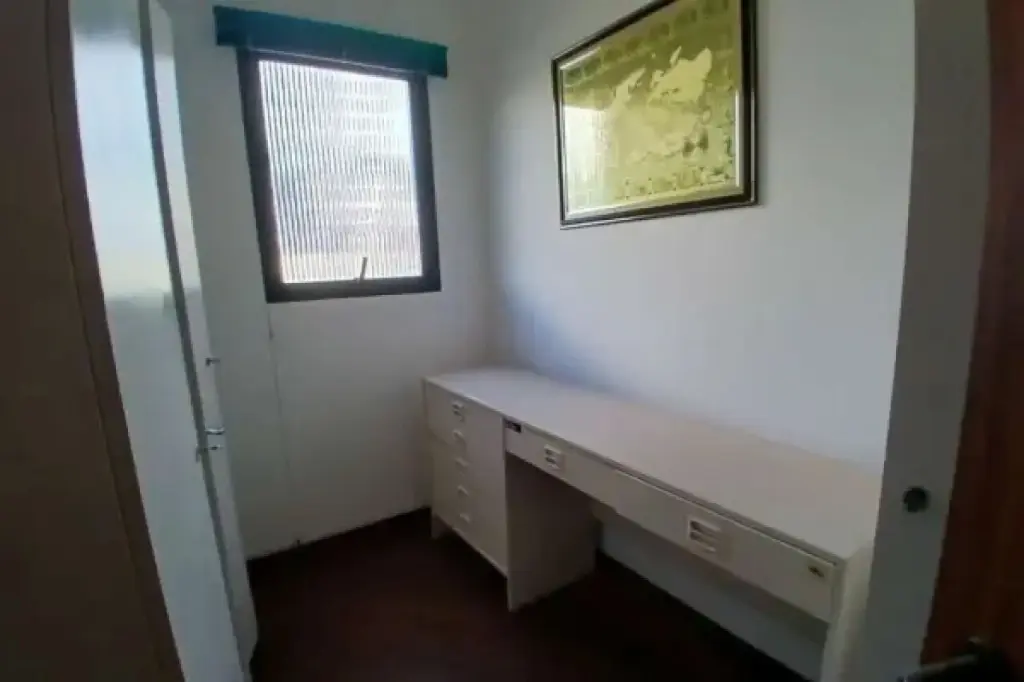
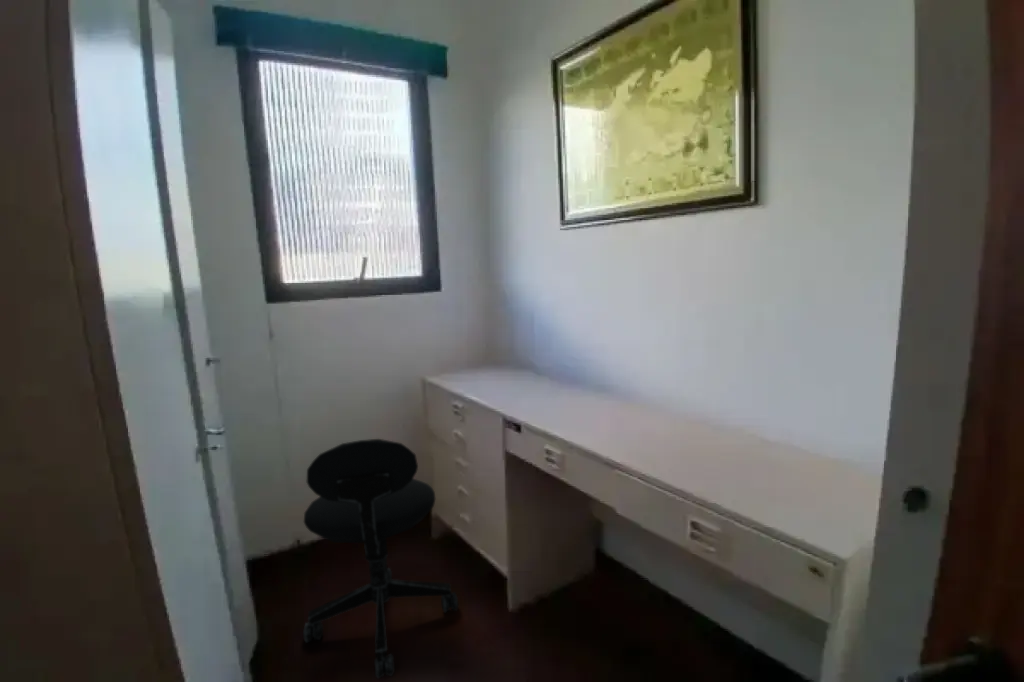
+ office chair (374, 525)
